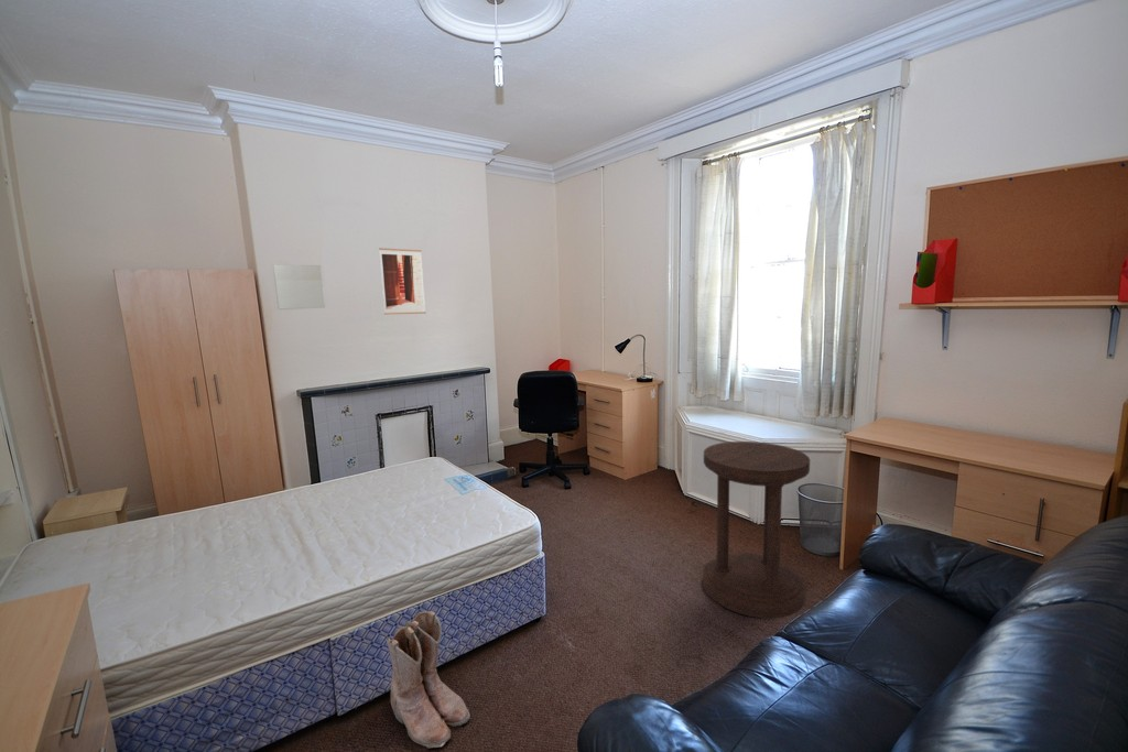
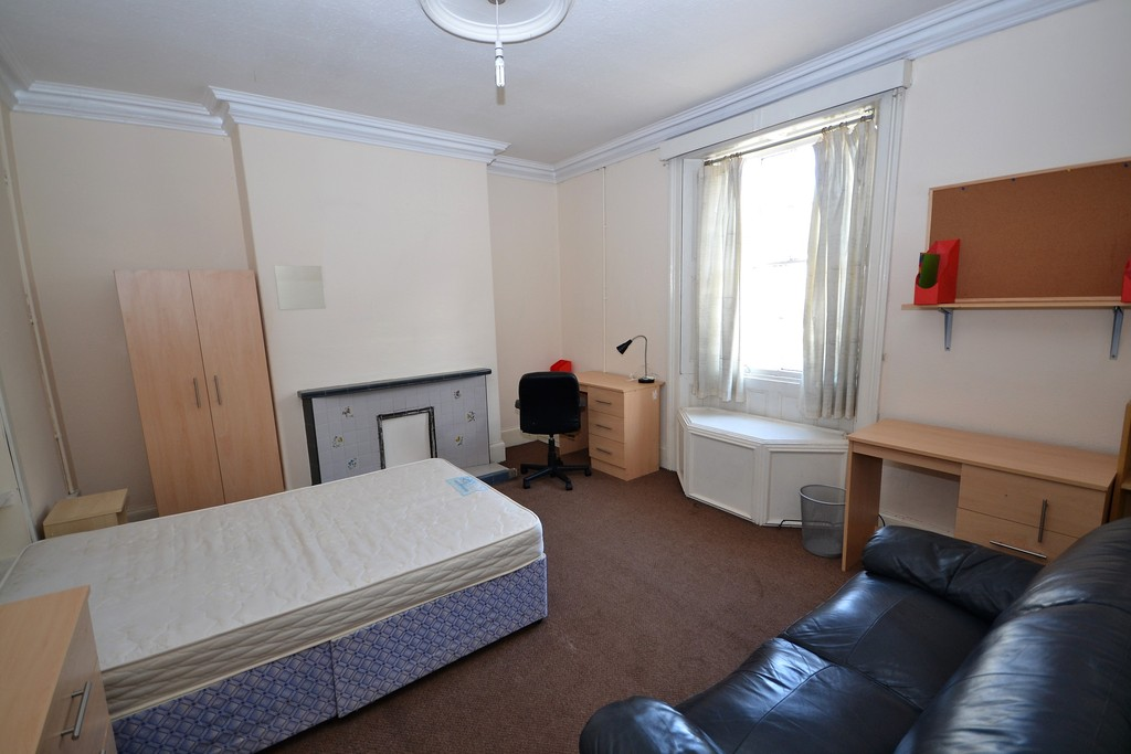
- boots (427, 672)
- wall art (402, 282)
- side table (764, 522)
